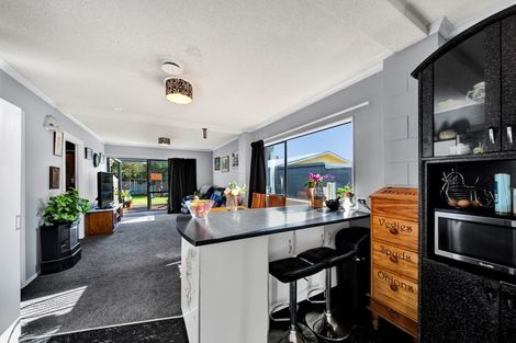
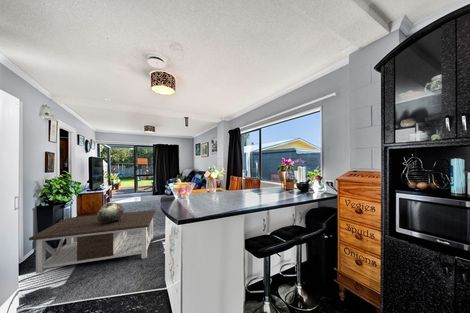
+ coffee table (105, 237)
+ decorative sphere (110, 212)
